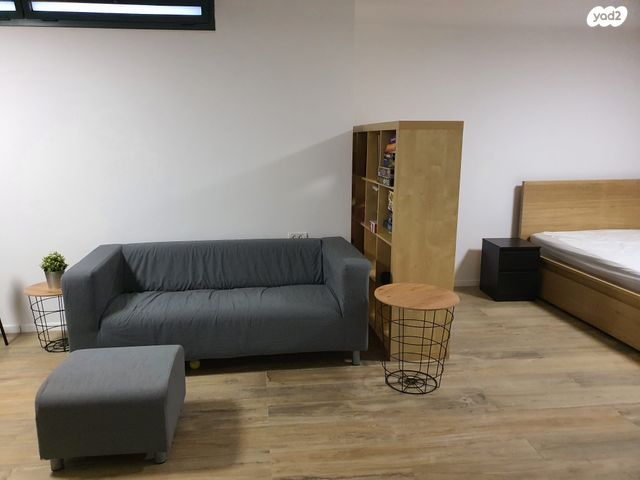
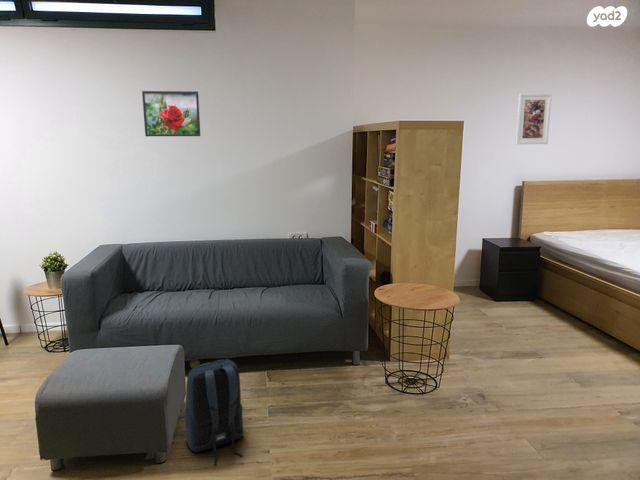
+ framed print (533, 119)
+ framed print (171, 113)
+ backpack (216, 403)
